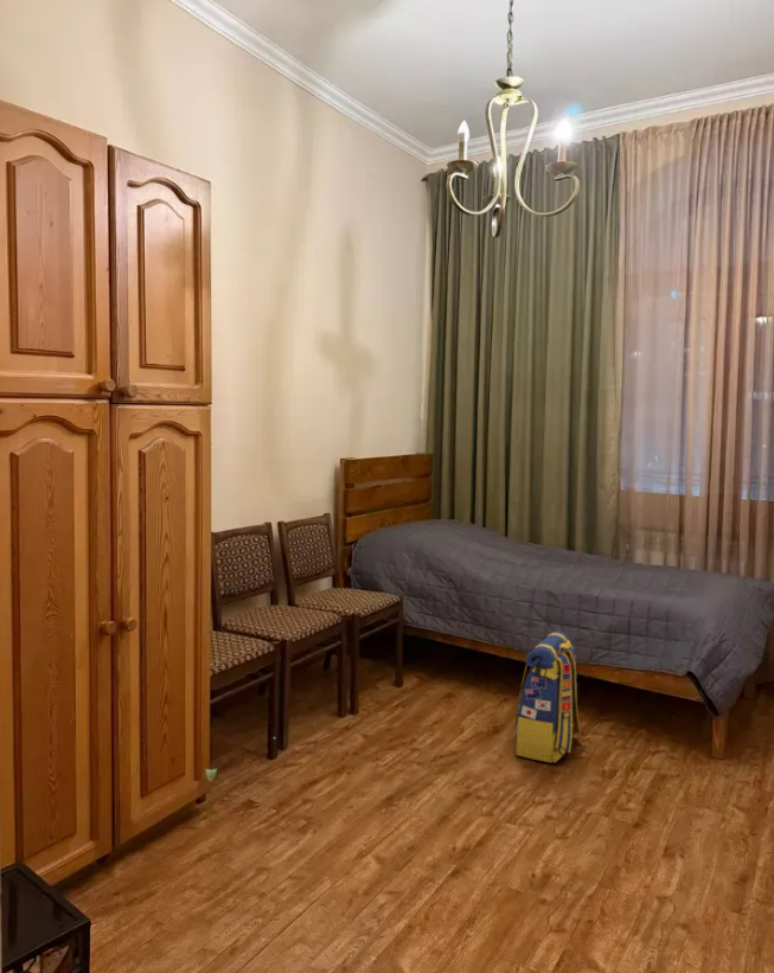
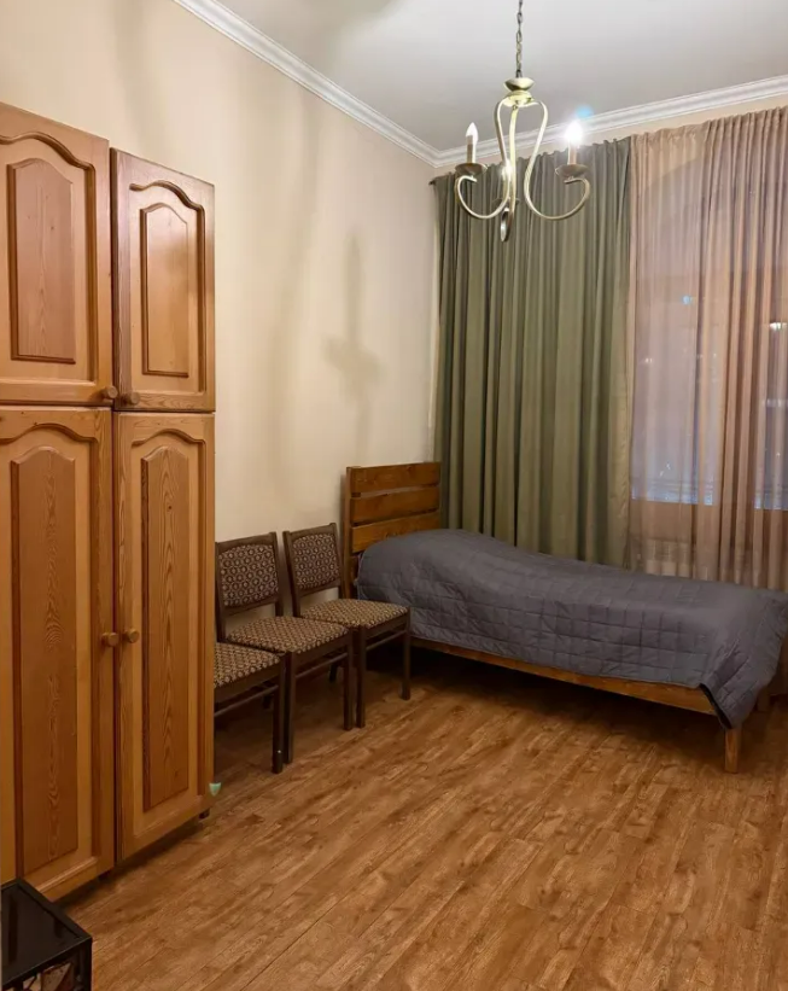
- backpack (549, 693)
